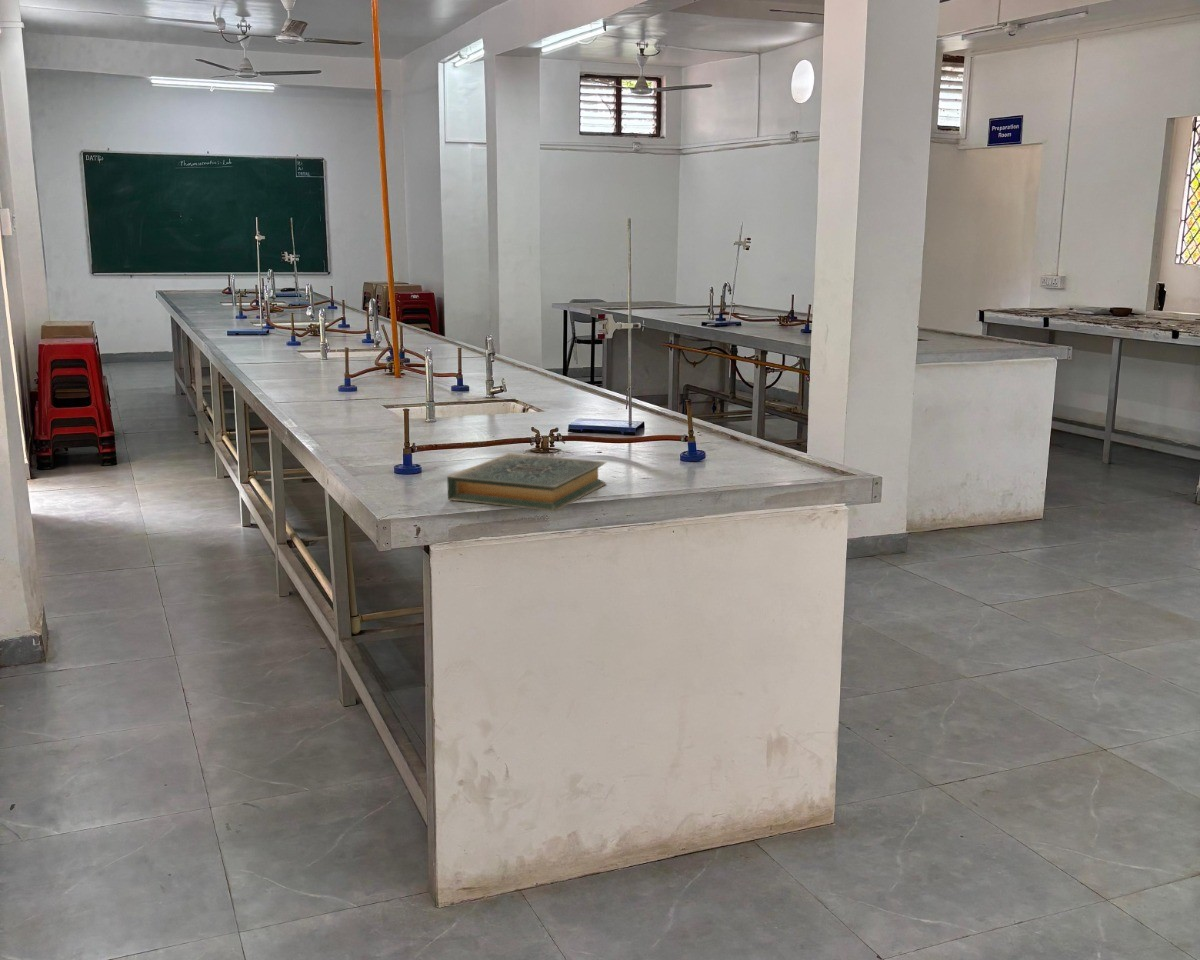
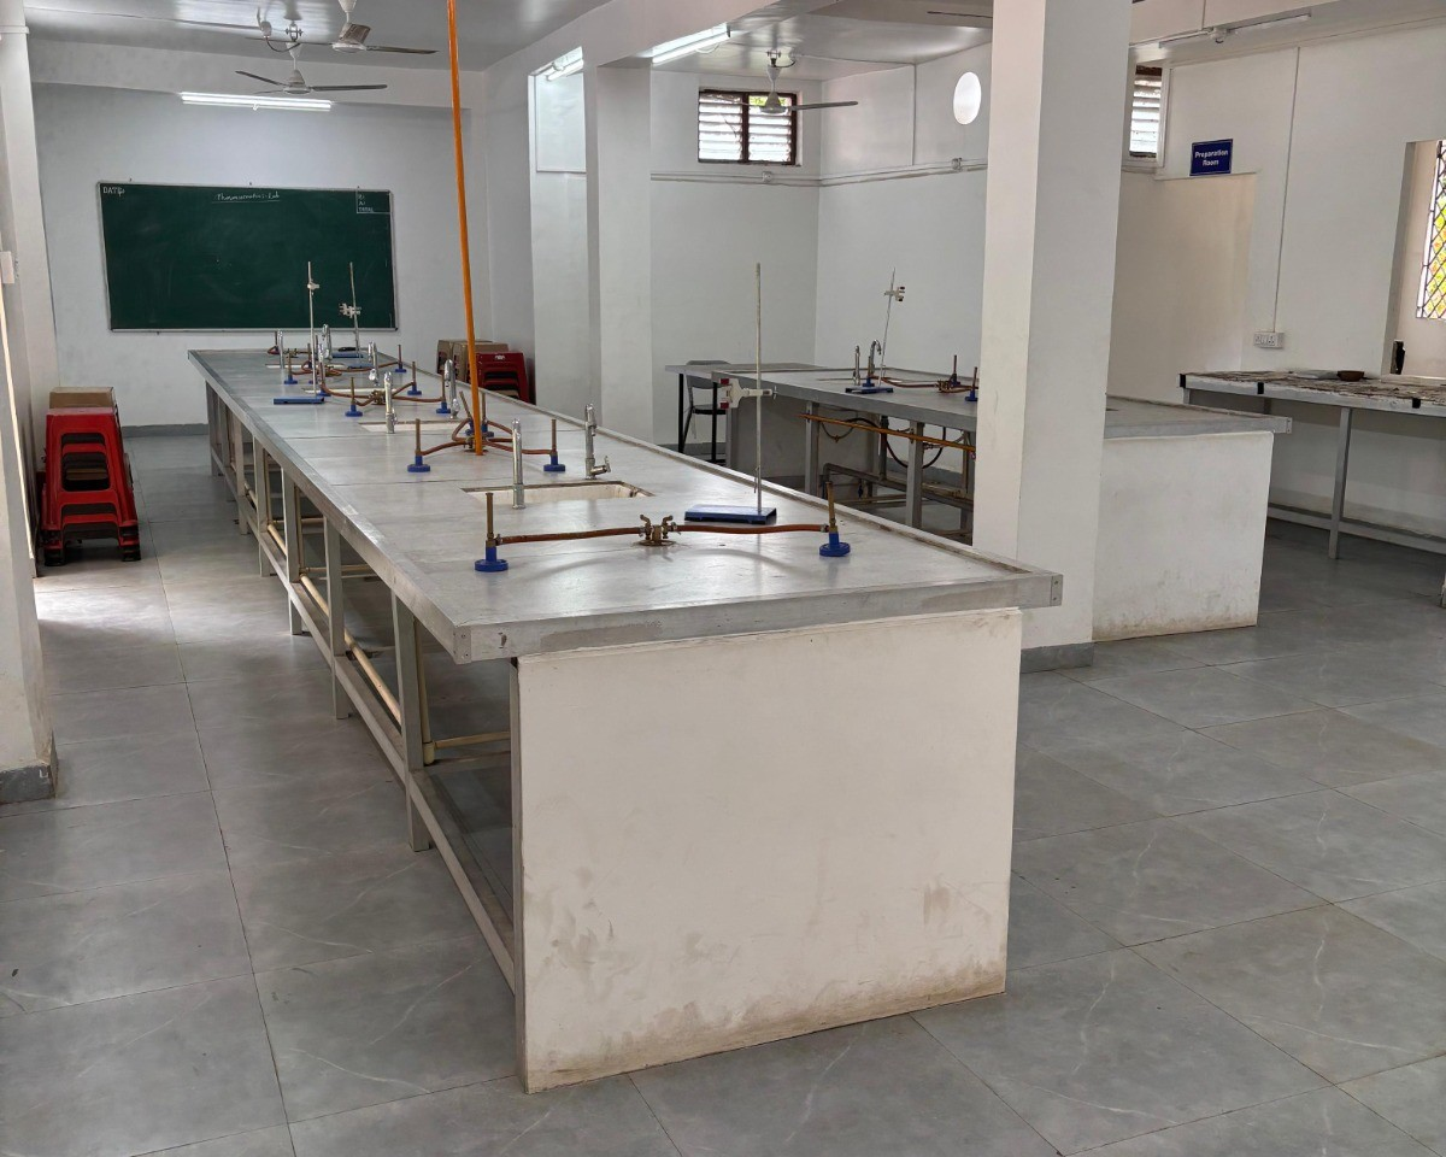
- hardback book (530, 480)
